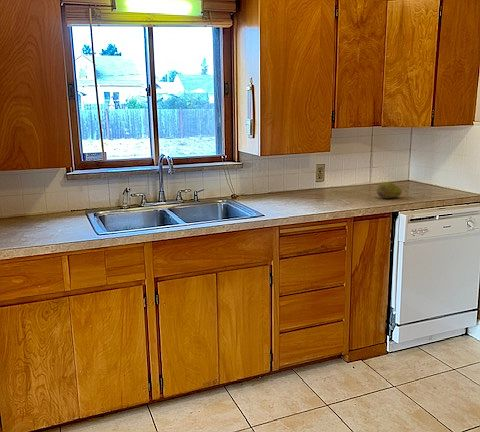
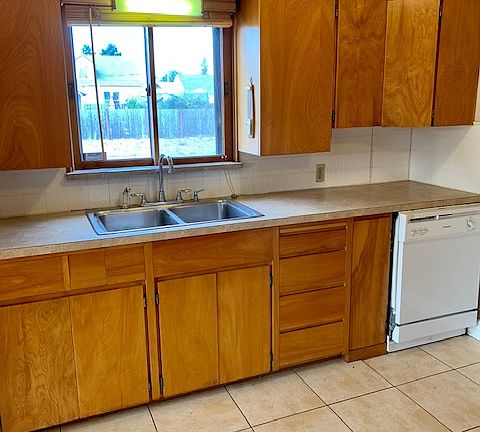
- fruit (388, 190)
